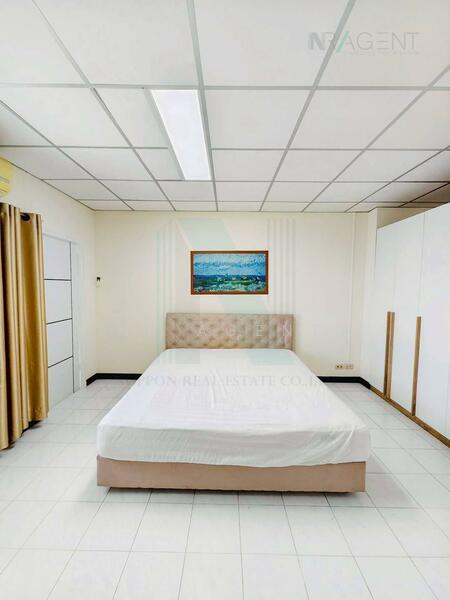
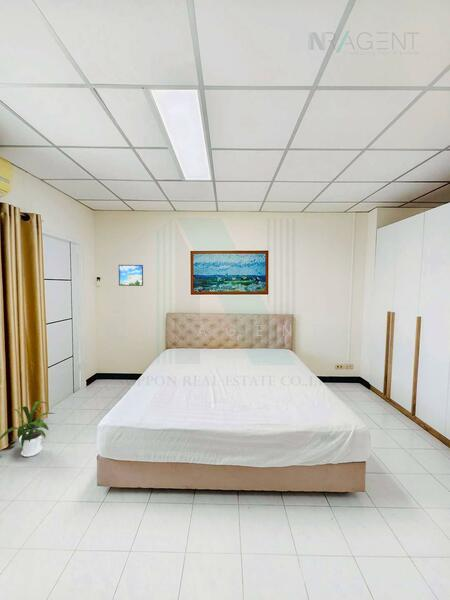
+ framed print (130, 275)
+ house plant (31, 427)
